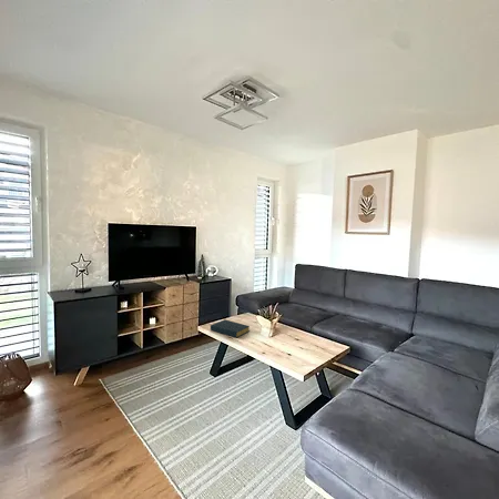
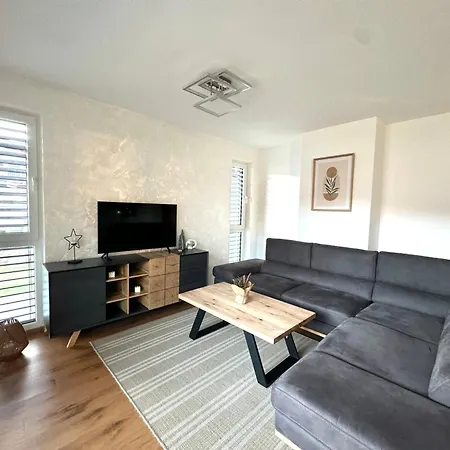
- hardback book (230, 327)
